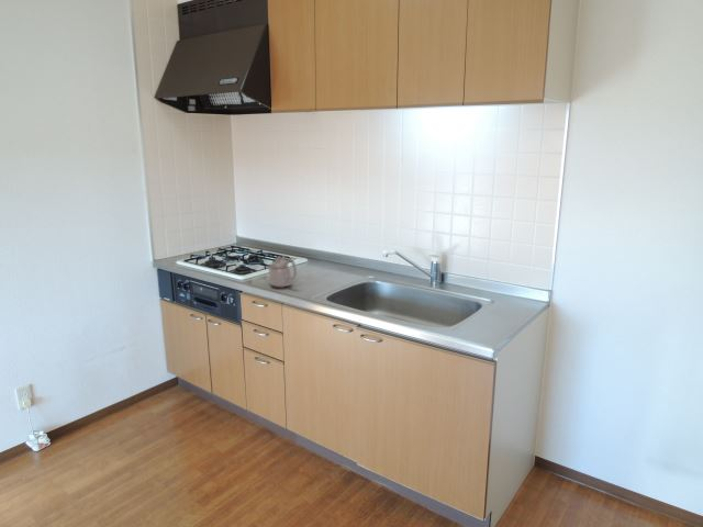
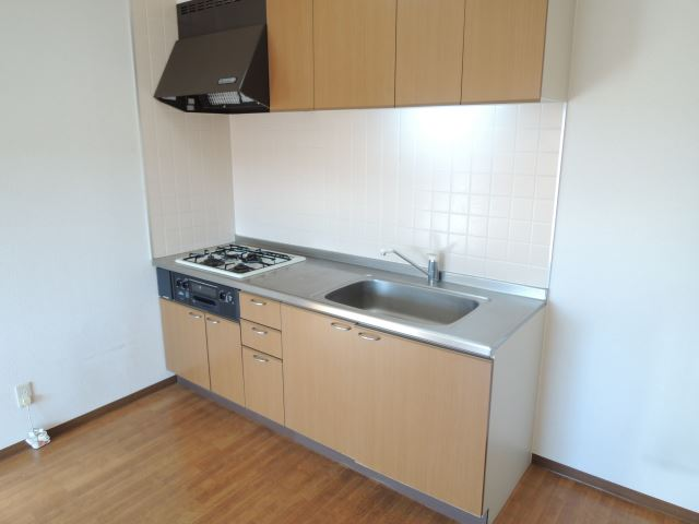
- teapot (281, 271)
